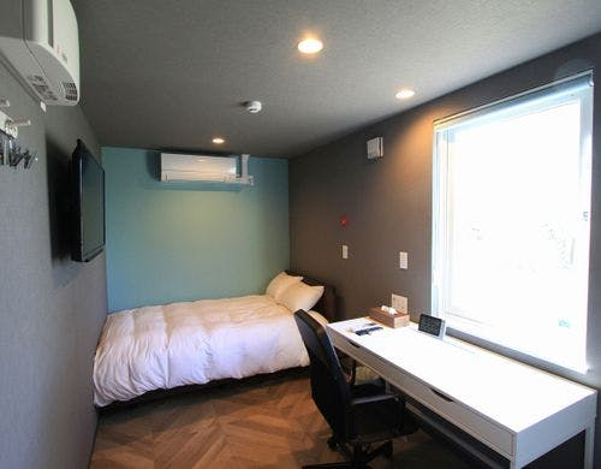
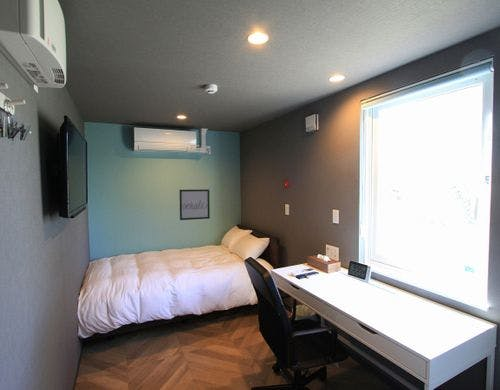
+ wall art (194, 204)
